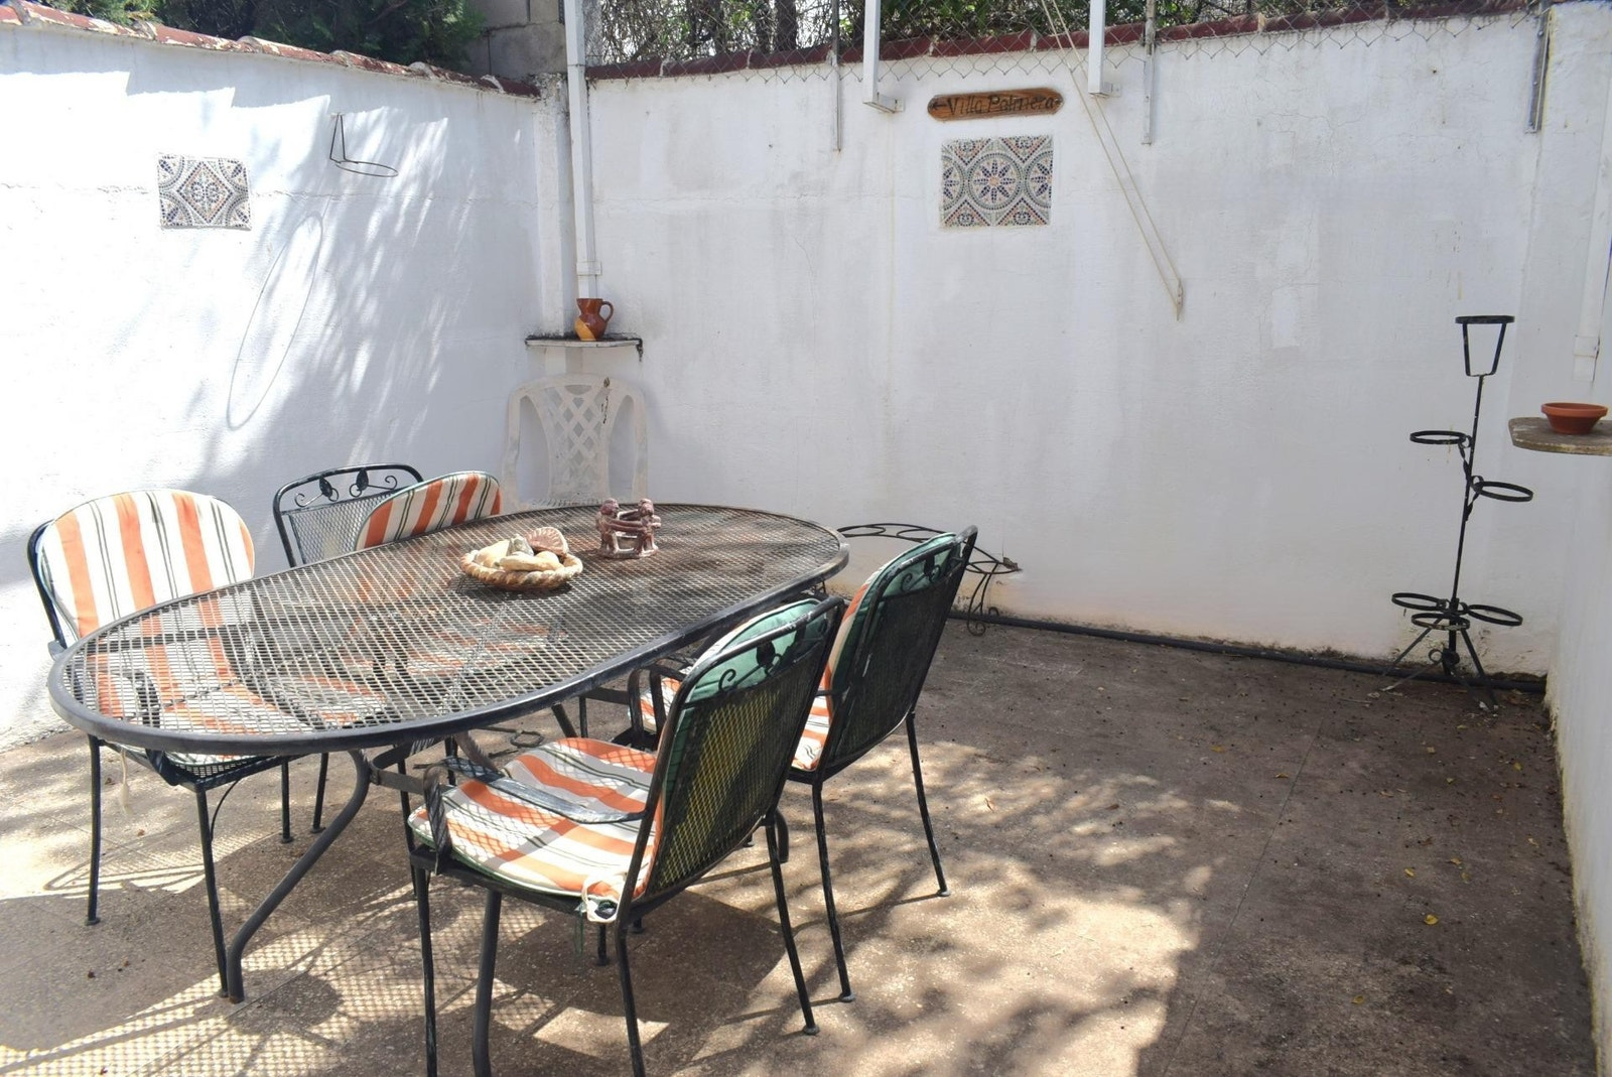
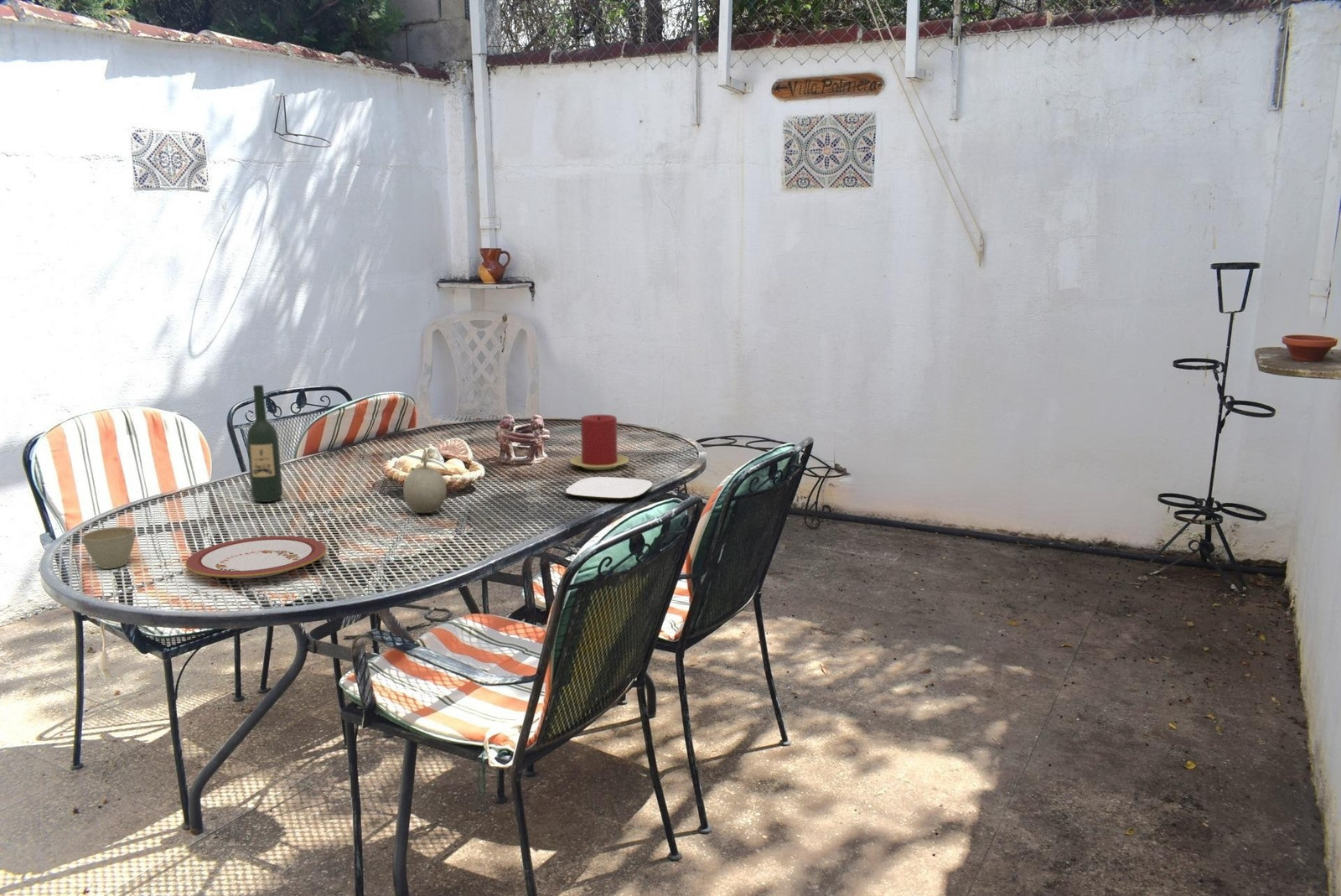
+ candle (598, 441)
+ fruit (426, 483)
+ plate (609, 489)
+ plate (257, 559)
+ flower pot (110, 549)
+ wine bottle (262, 443)
